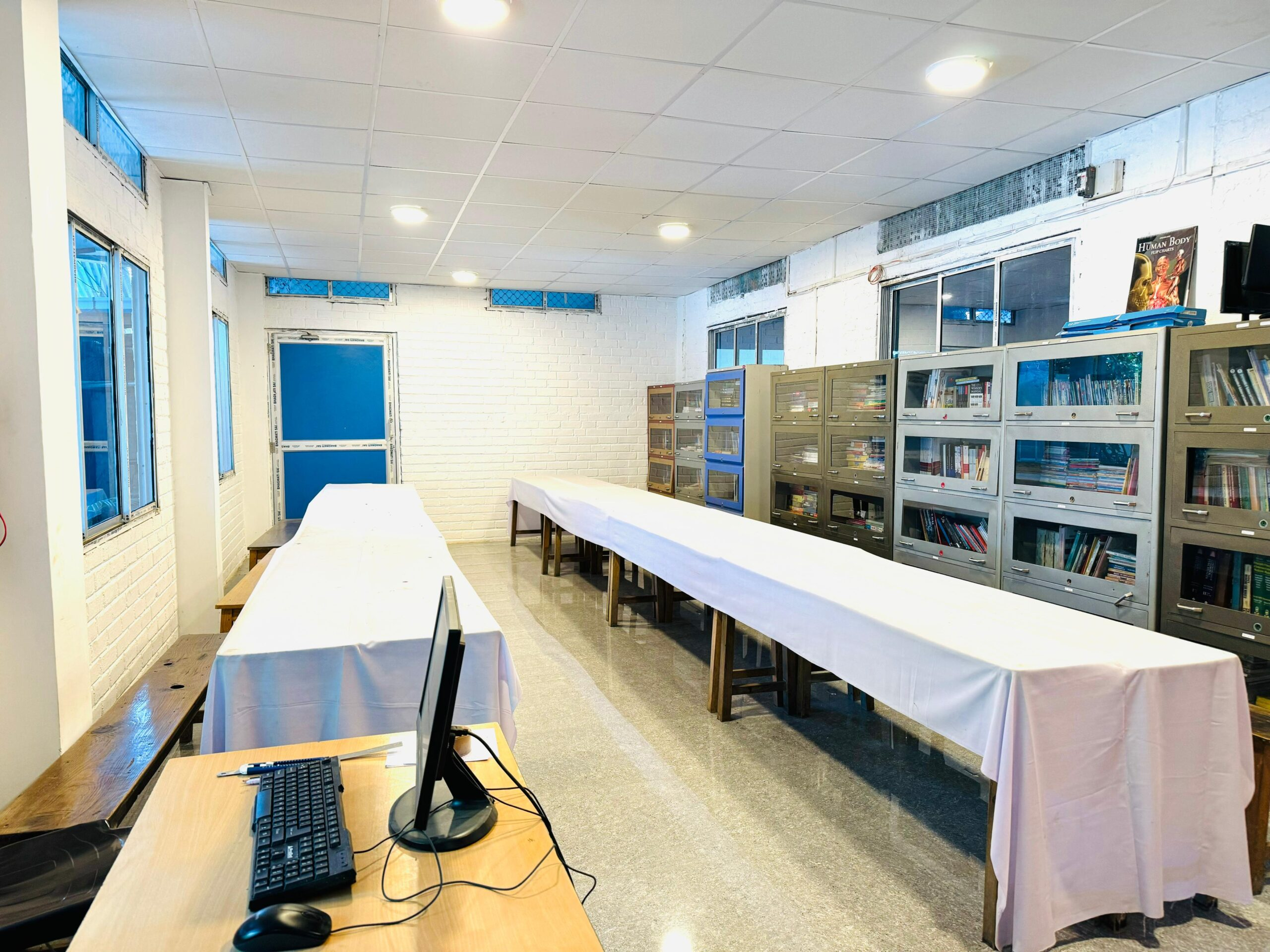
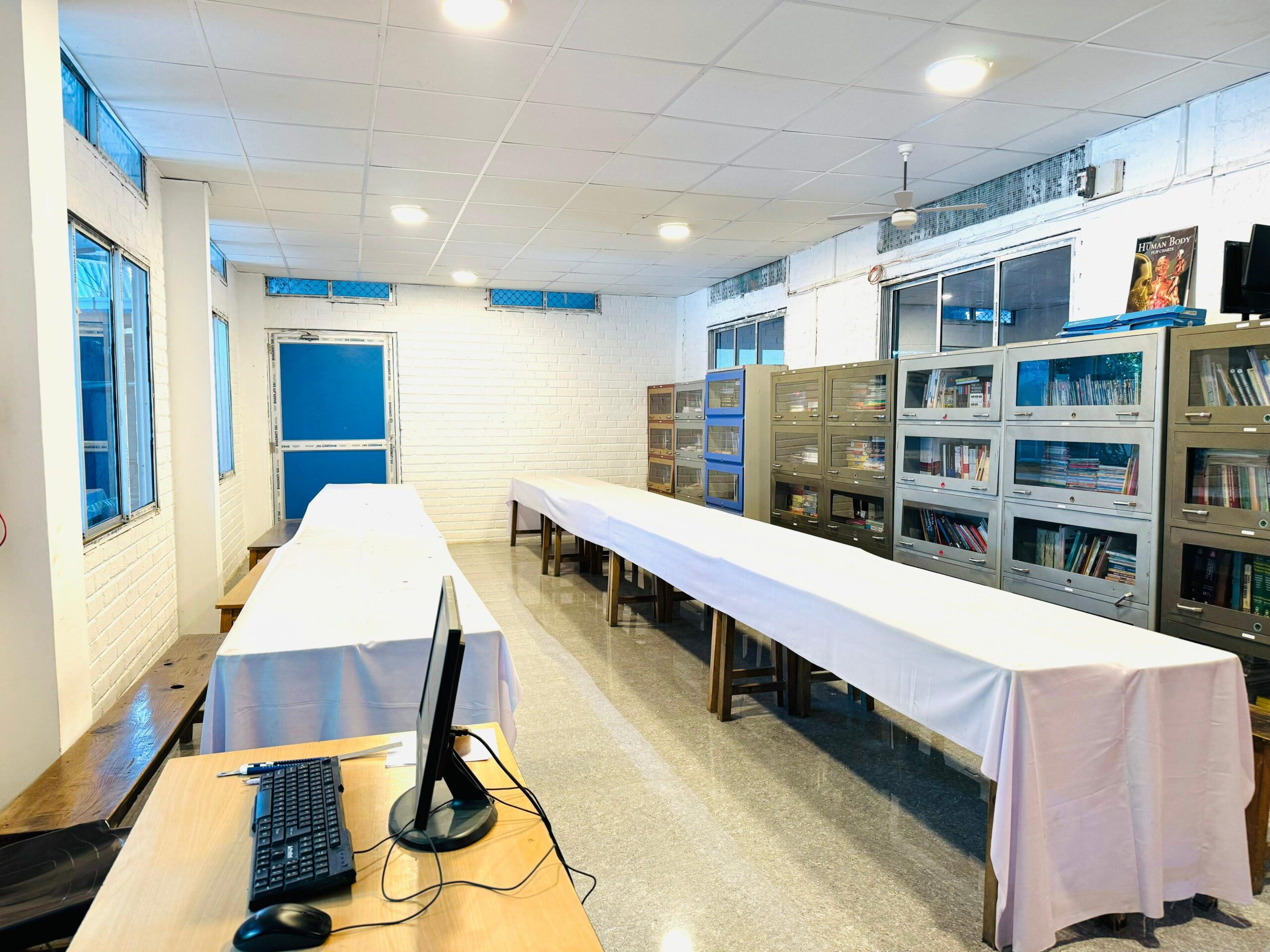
+ ceiling fan (905, 185)
